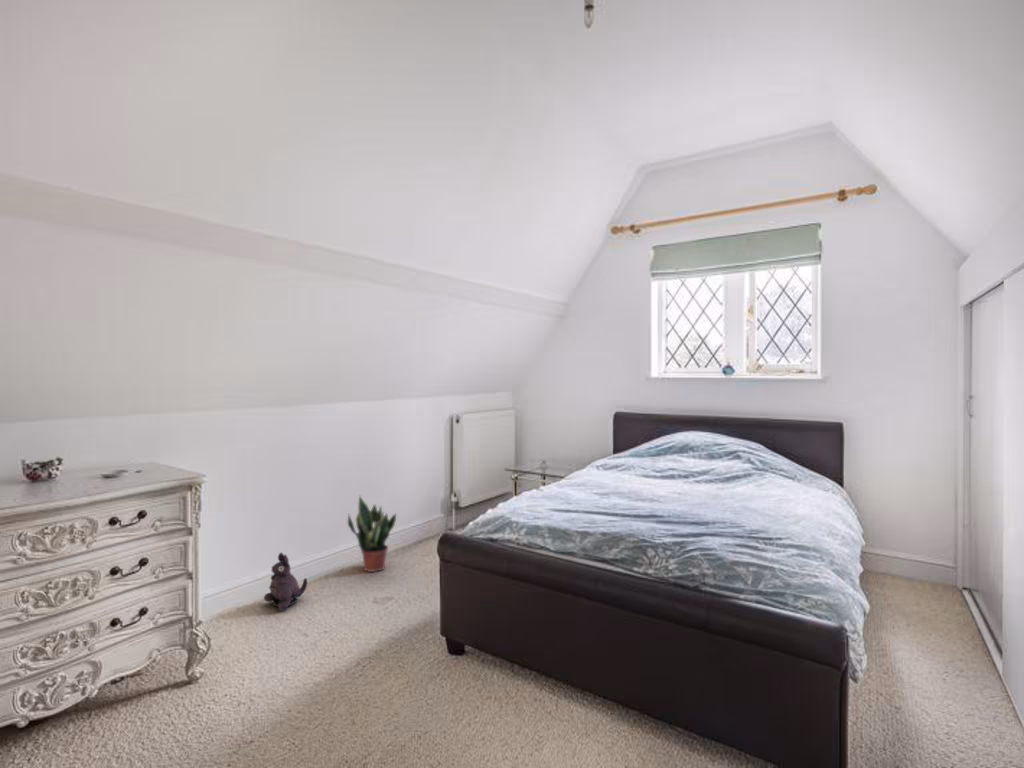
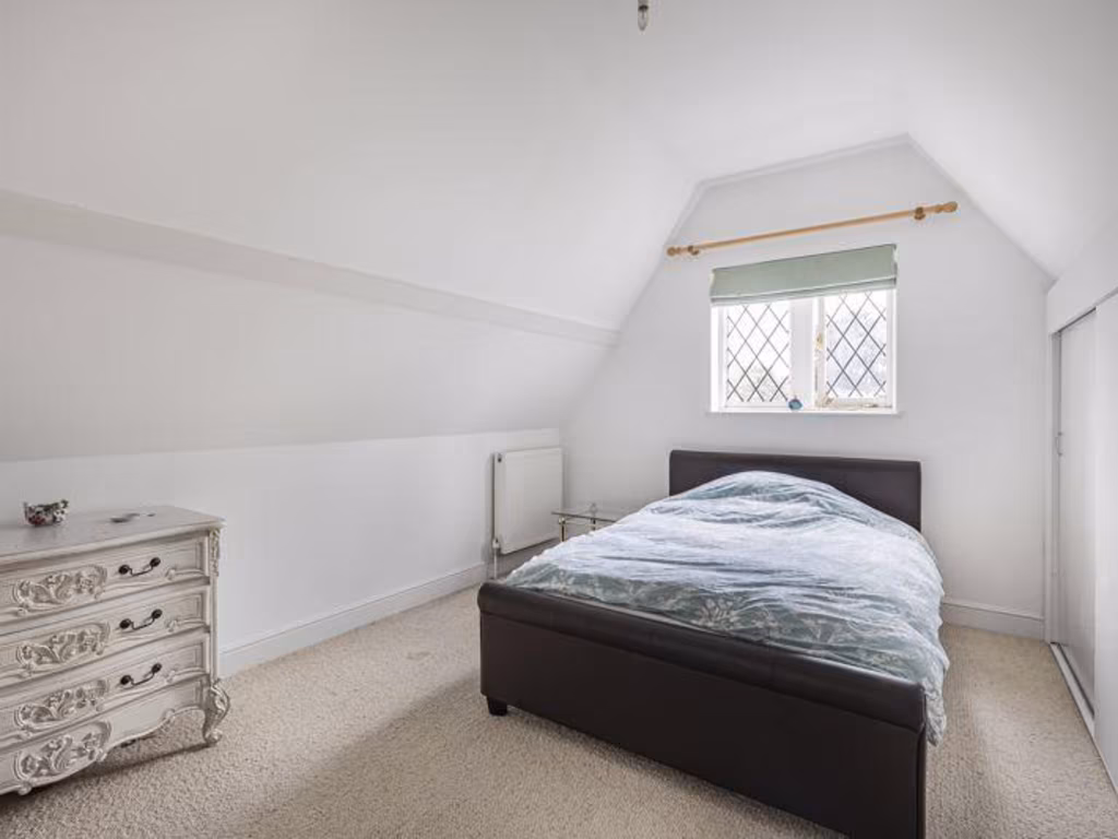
- potted plant (377, 530)
- plush toy (288, 577)
